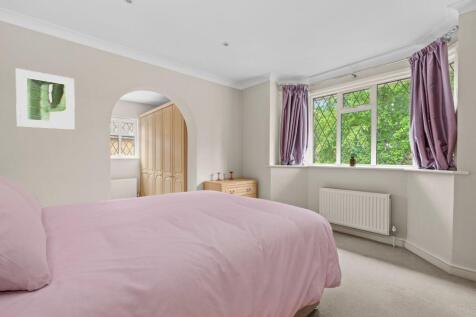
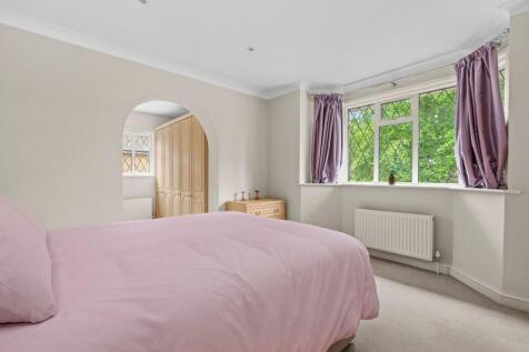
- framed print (47, 101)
